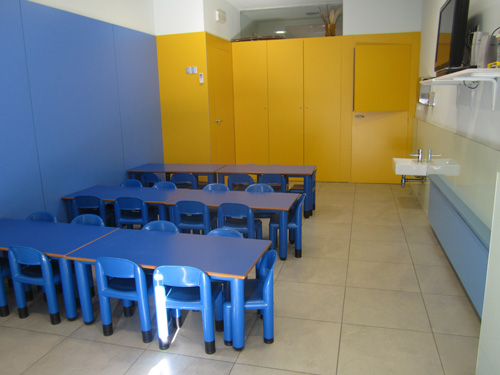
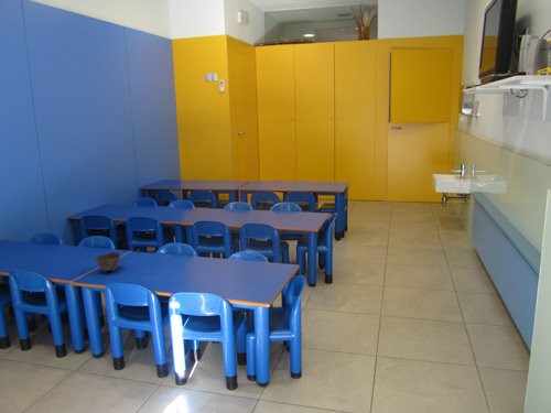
+ bowl (108, 263)
